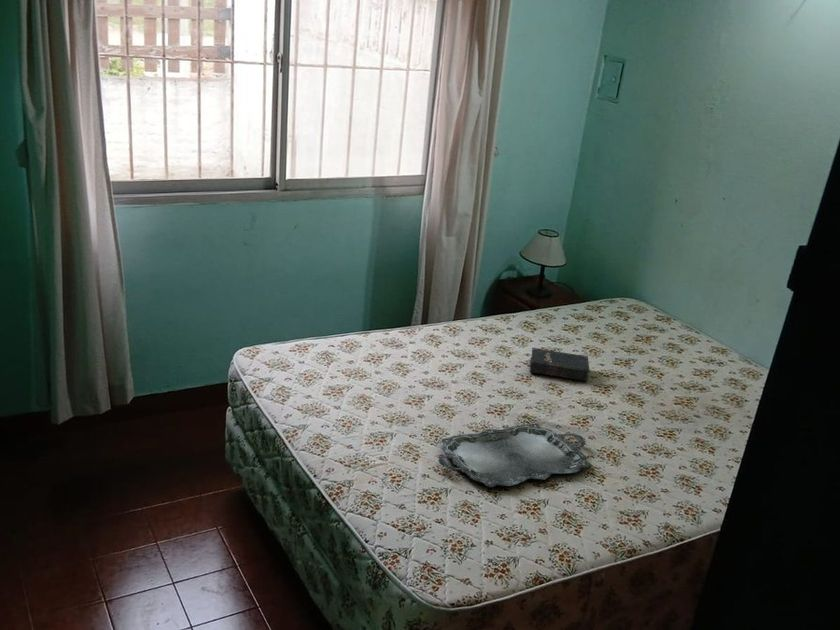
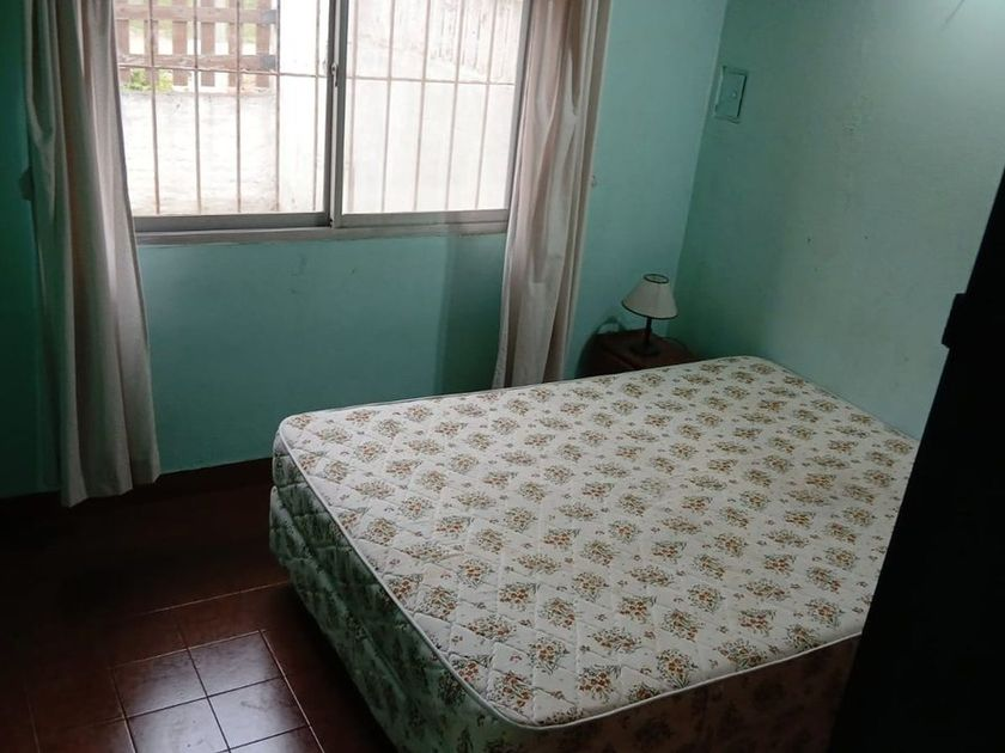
- hardback book (559, 364)
- serving tray (514, 453)
